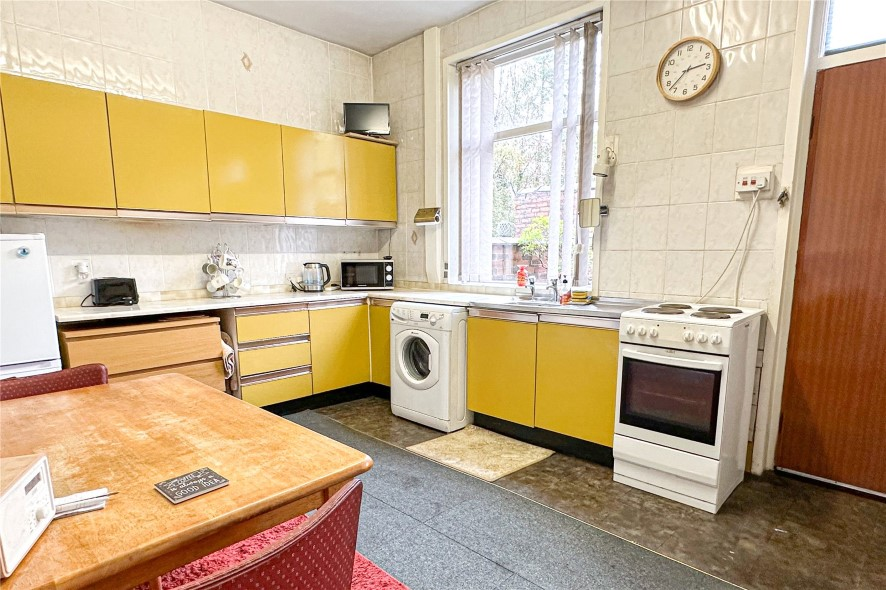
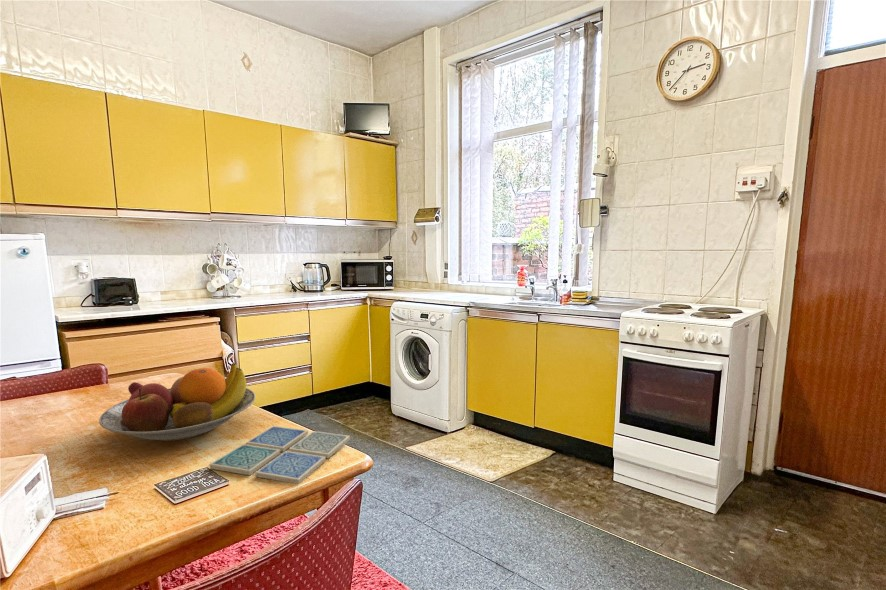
+ fruit bowl (182, 399)
+ drink coaster (284, 450)
